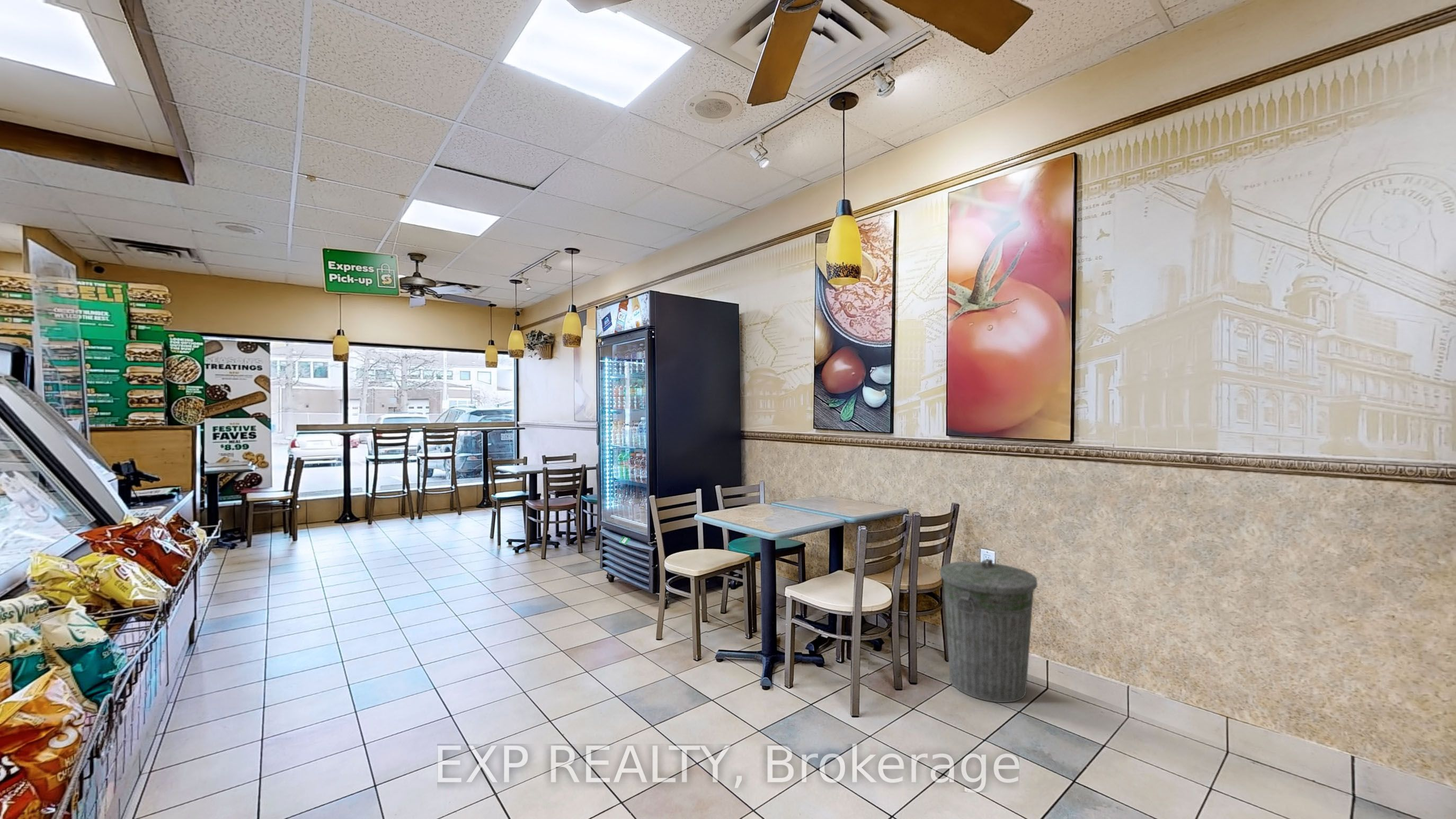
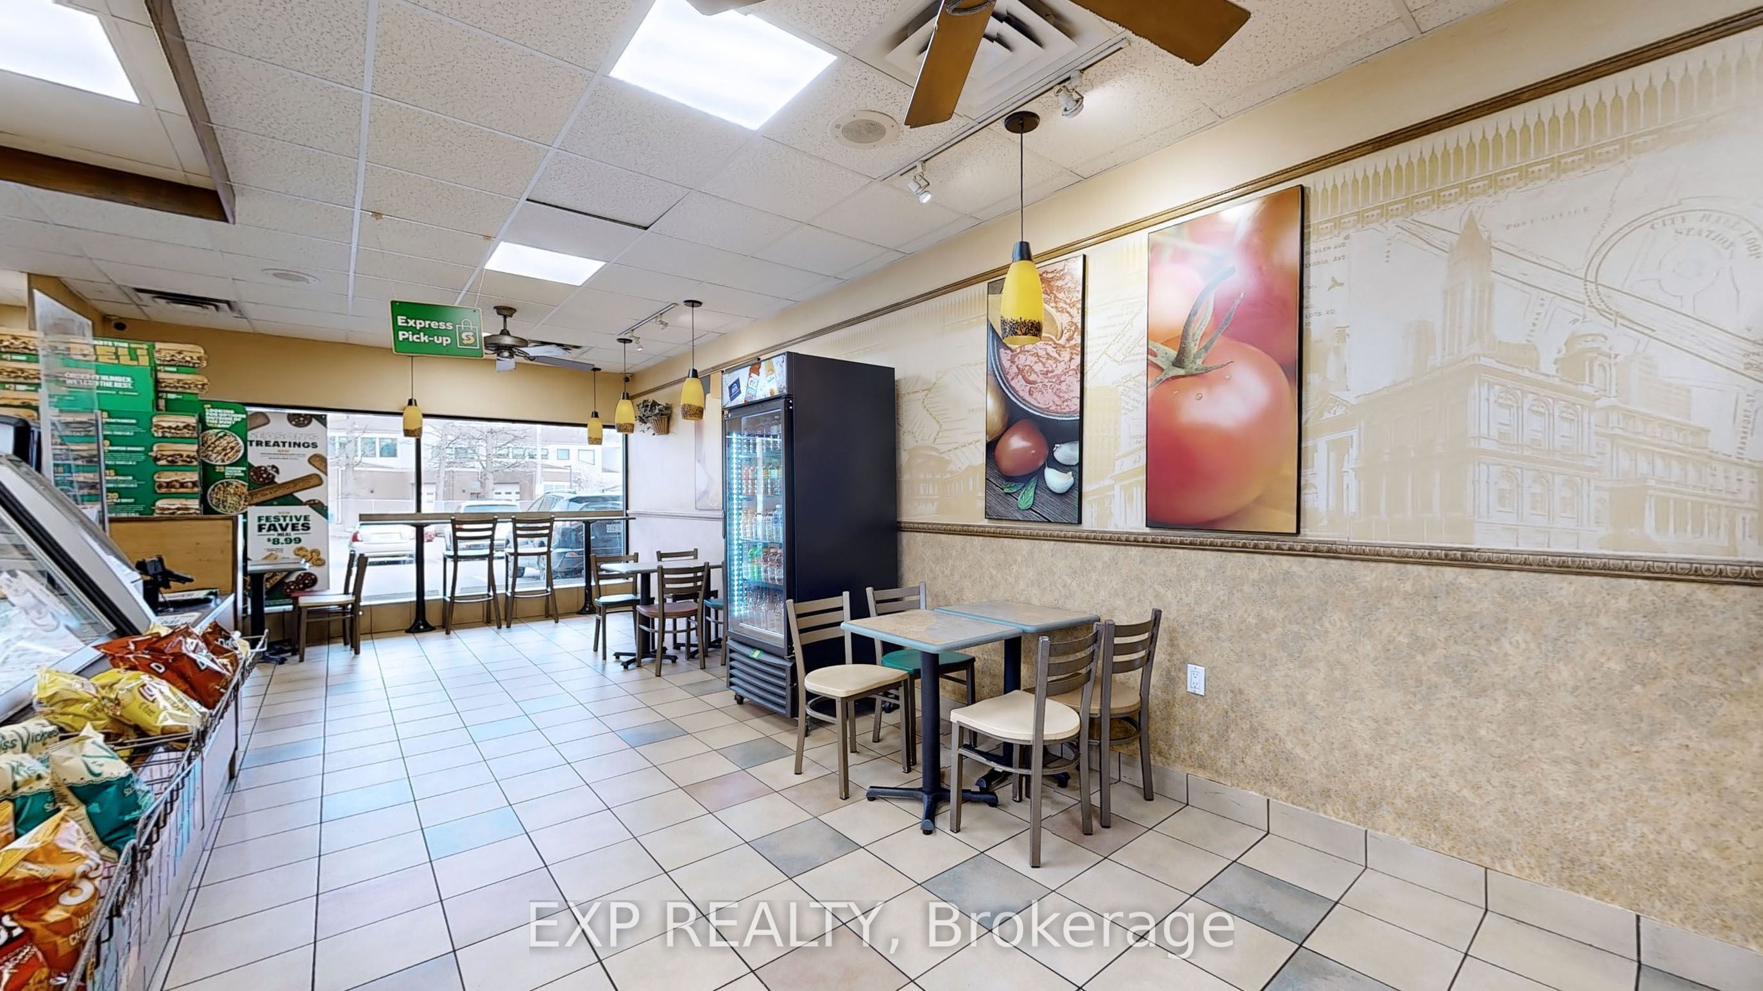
- trash can (987, 622)
